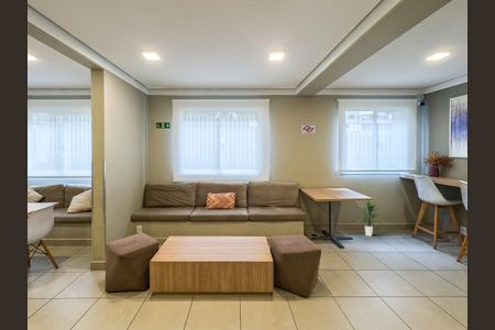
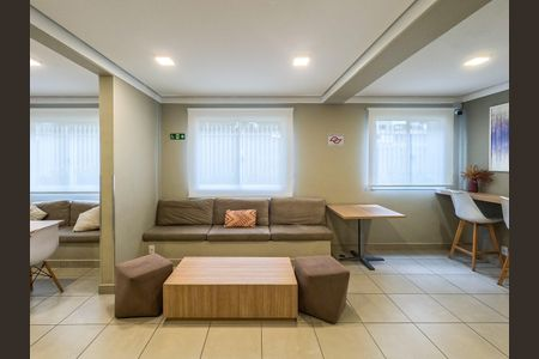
- indoor plant (370, 217)
